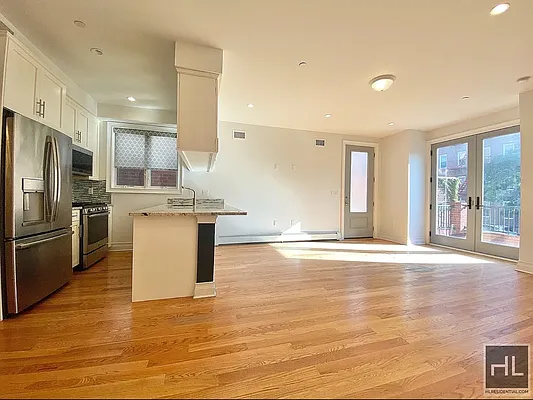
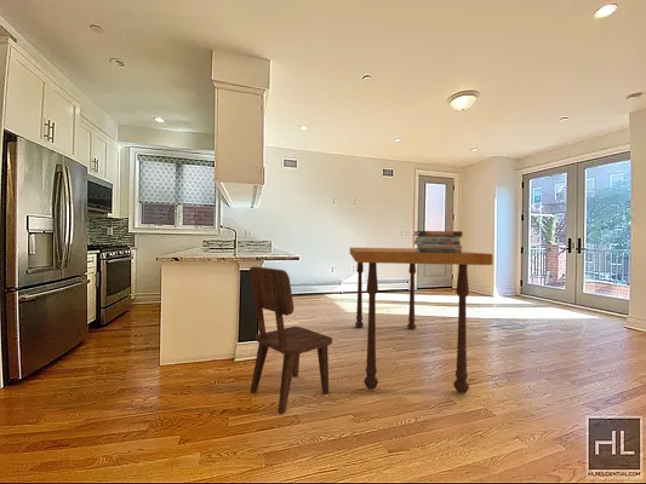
+ dining table (410, 300)
+ book stack (436, 241)
+ dining chair (291, 329)
